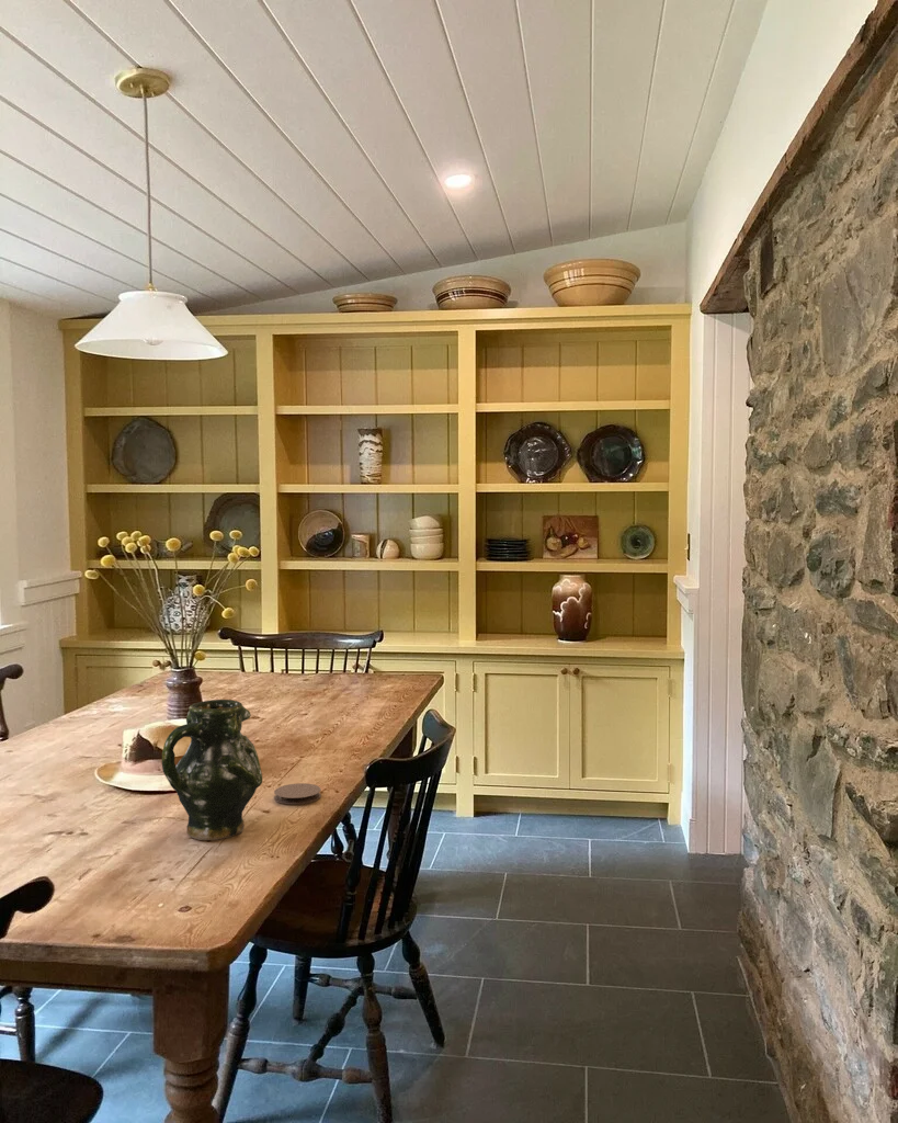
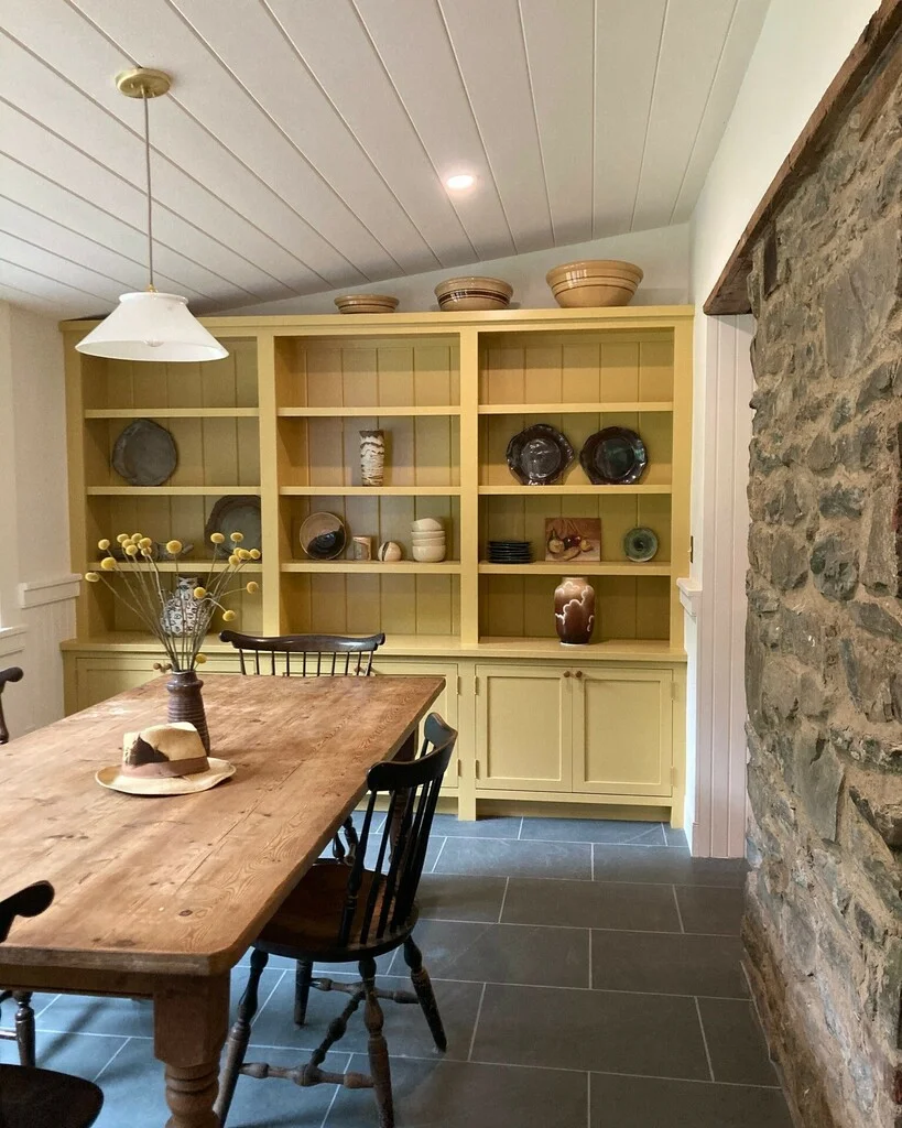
- coaster (297, 793)
- ceramic pitcher (209, 769)
